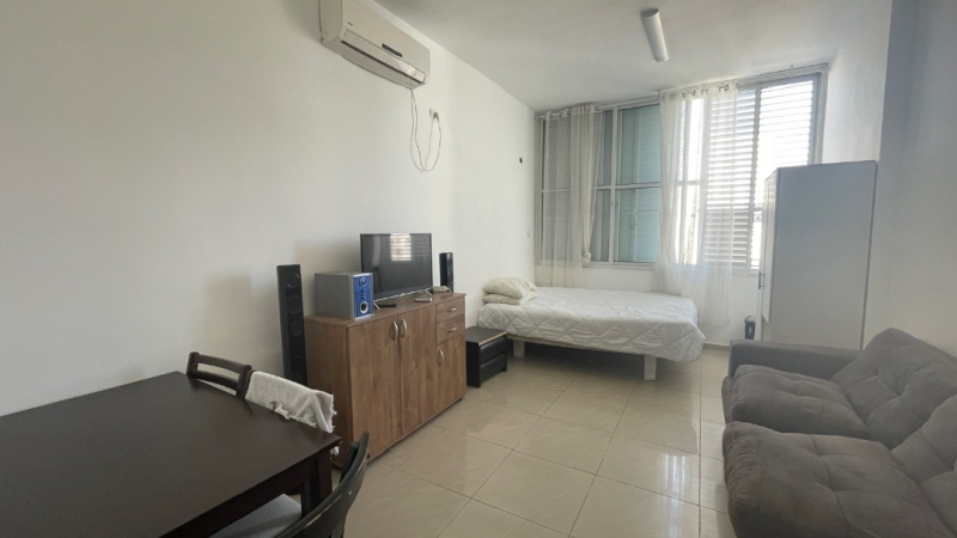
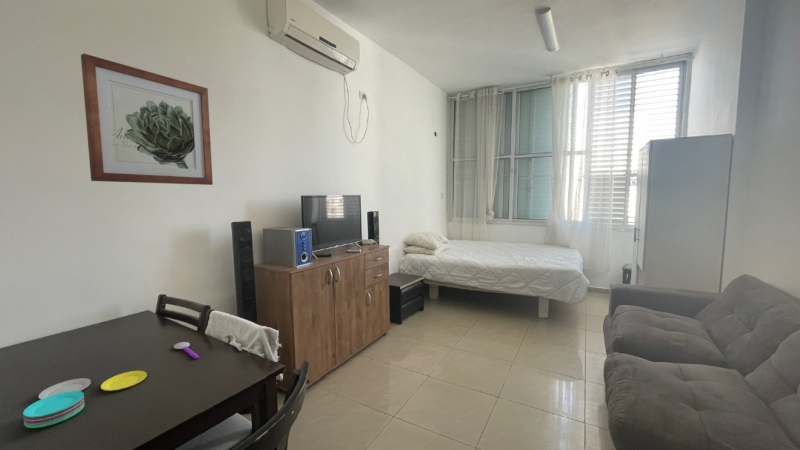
+ plate (77, 389)
+ spoon (187, 349)
+ wall art (156, 129)
